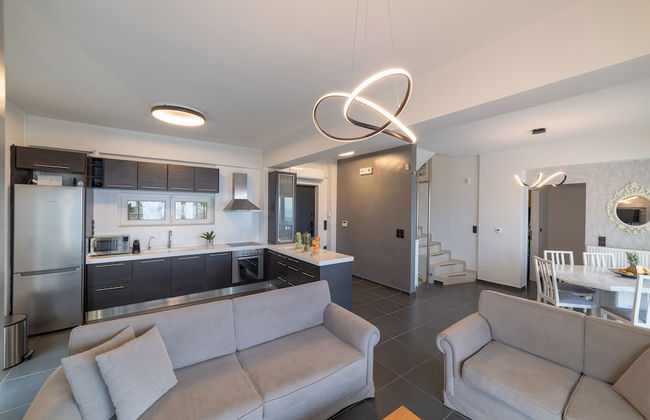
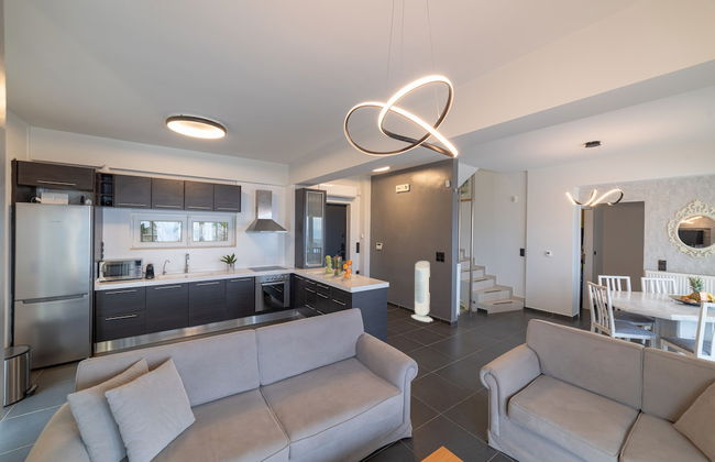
+ air purifier (421, 289)
